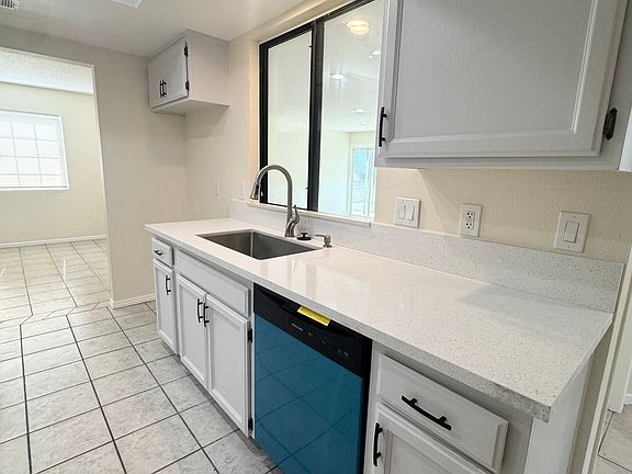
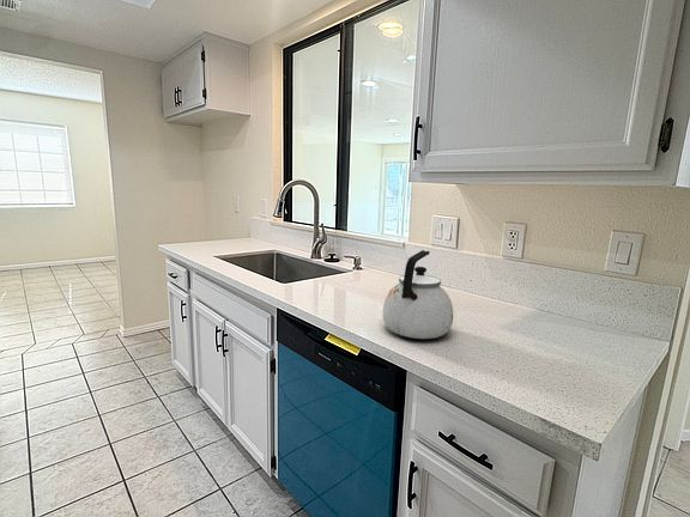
+ kettle (418, 291)
